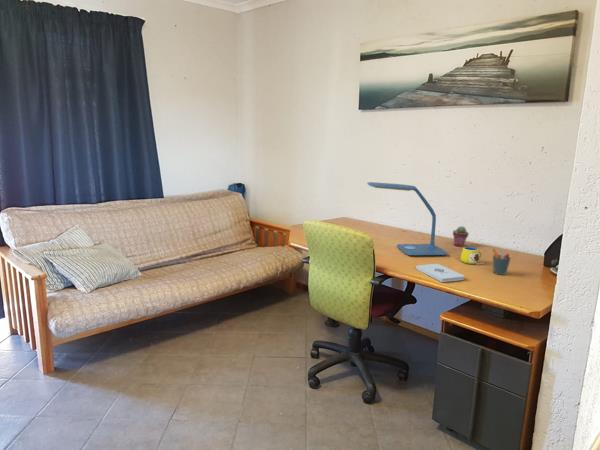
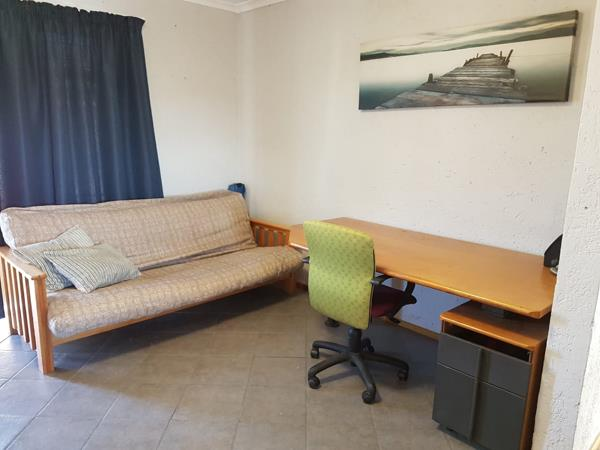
- pen holder (500, 260)
- mug (472, 255)
- potted succulent (460, 235)
- desk lamp (423, 202)
- notepad (439, 272)
